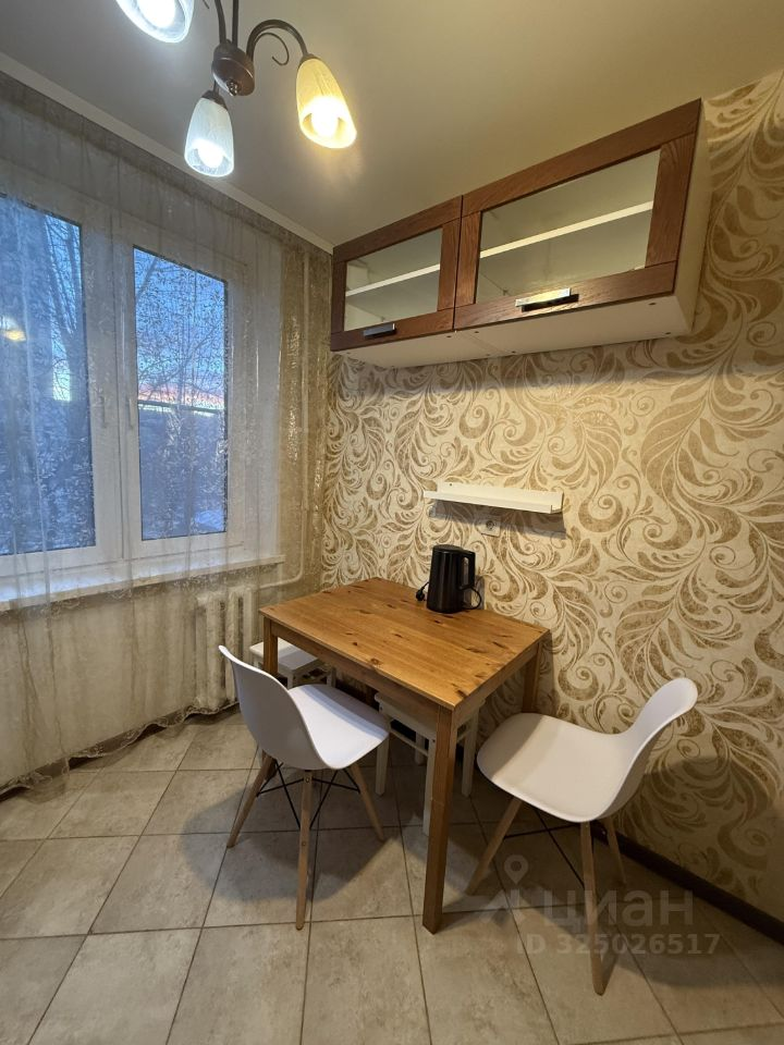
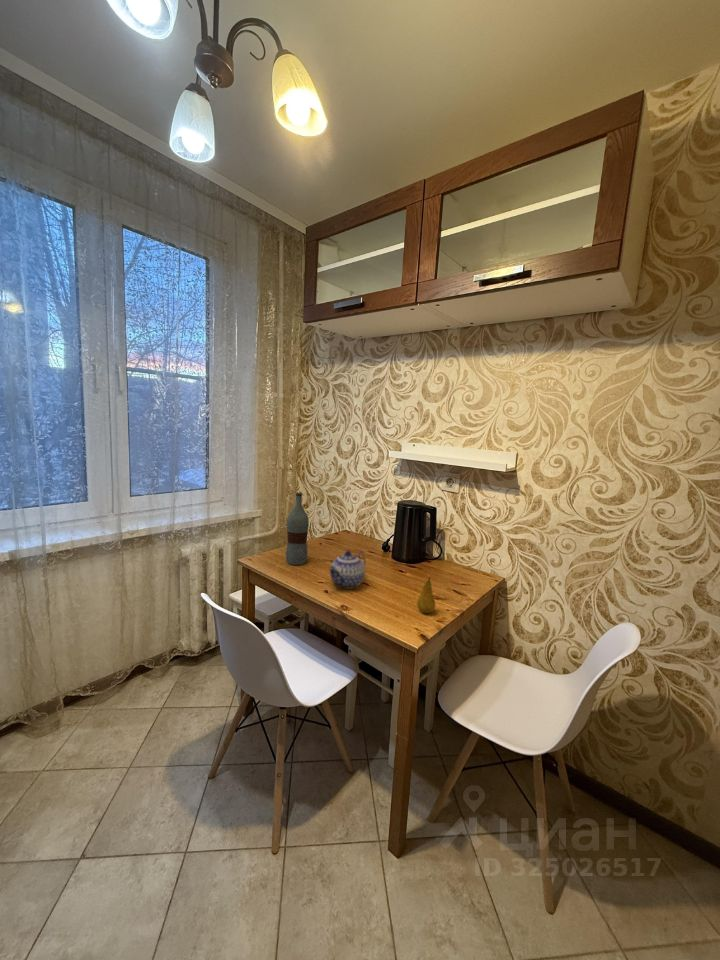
+ bottle (297, 527)
+ fruit (426, 593)
+ teapot (348, 567)
